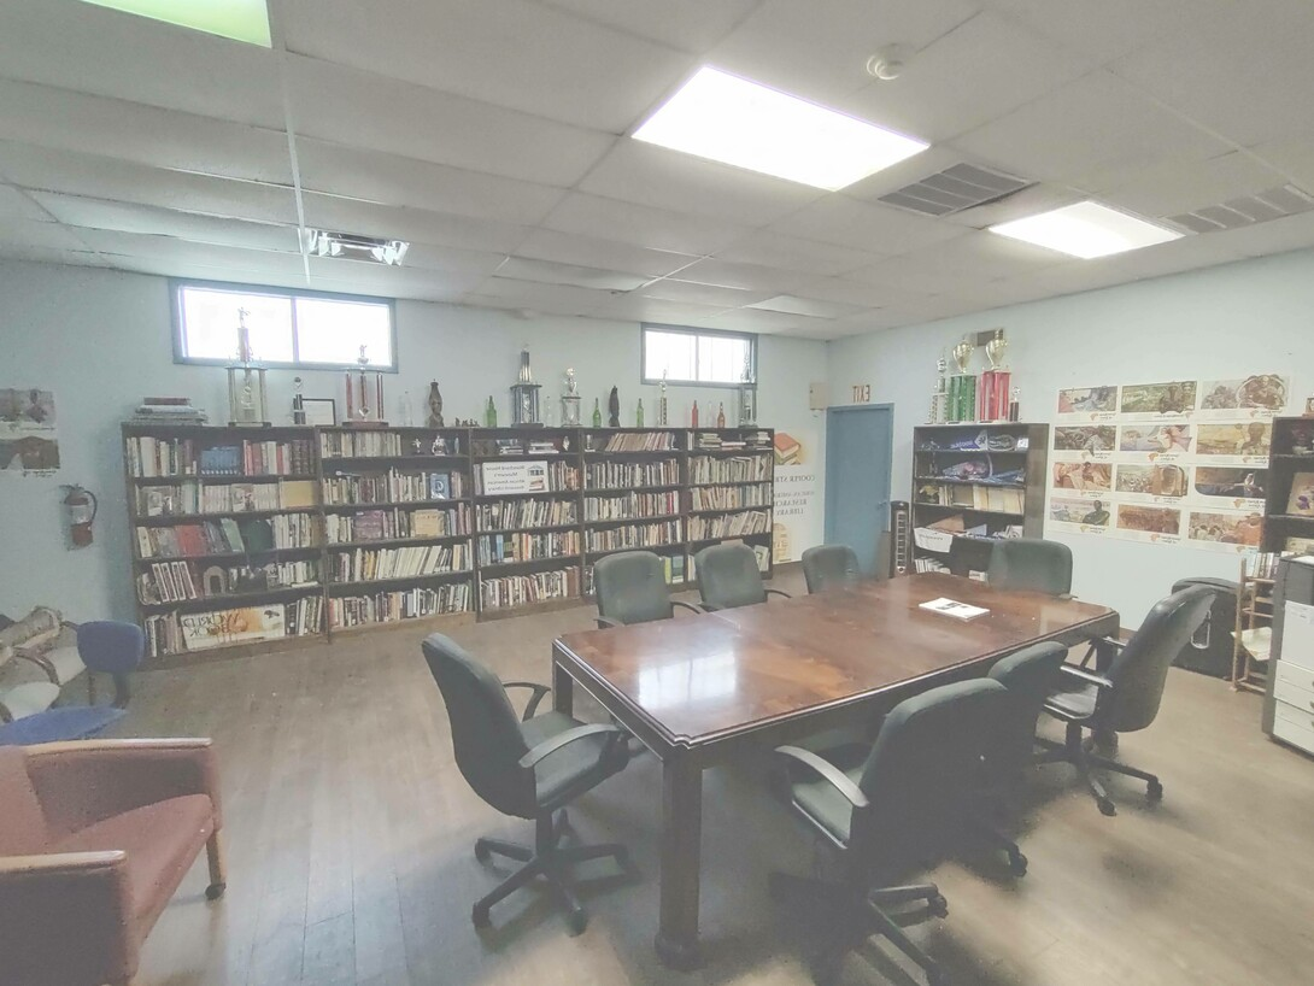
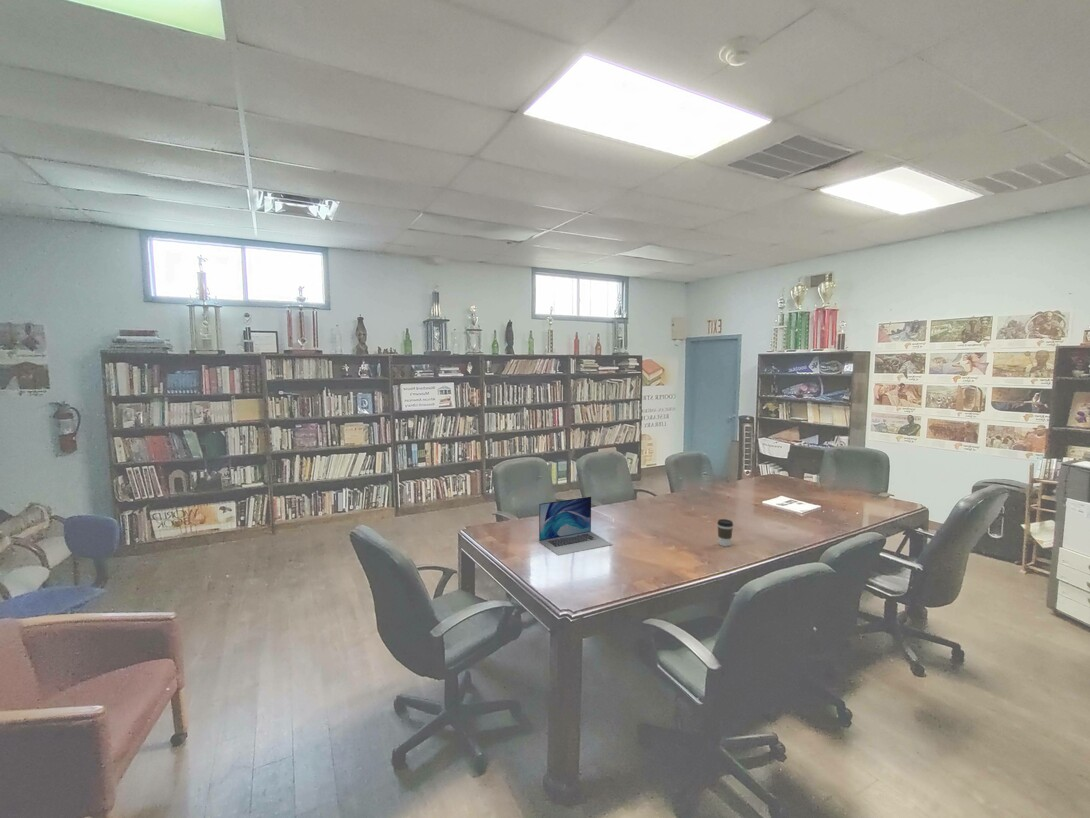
+ laptop (575, 524)
+ coffee cup (724, 532)
